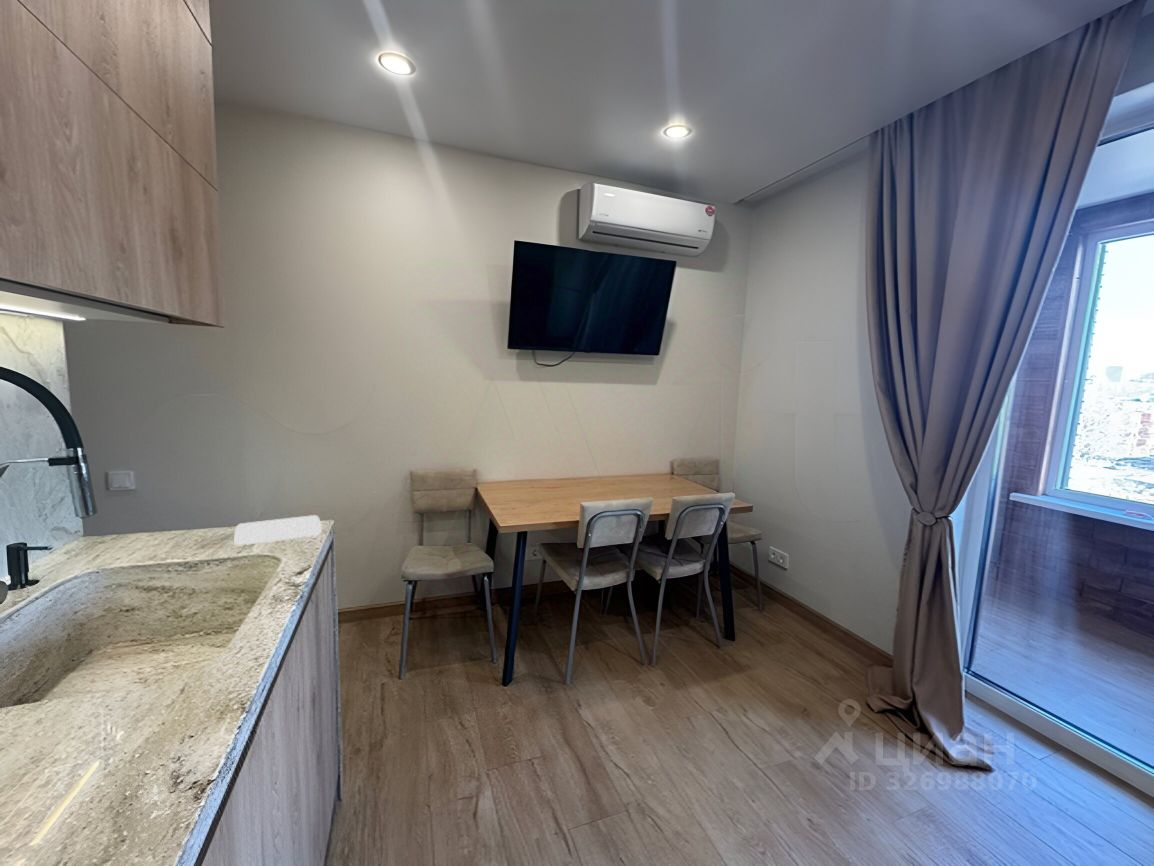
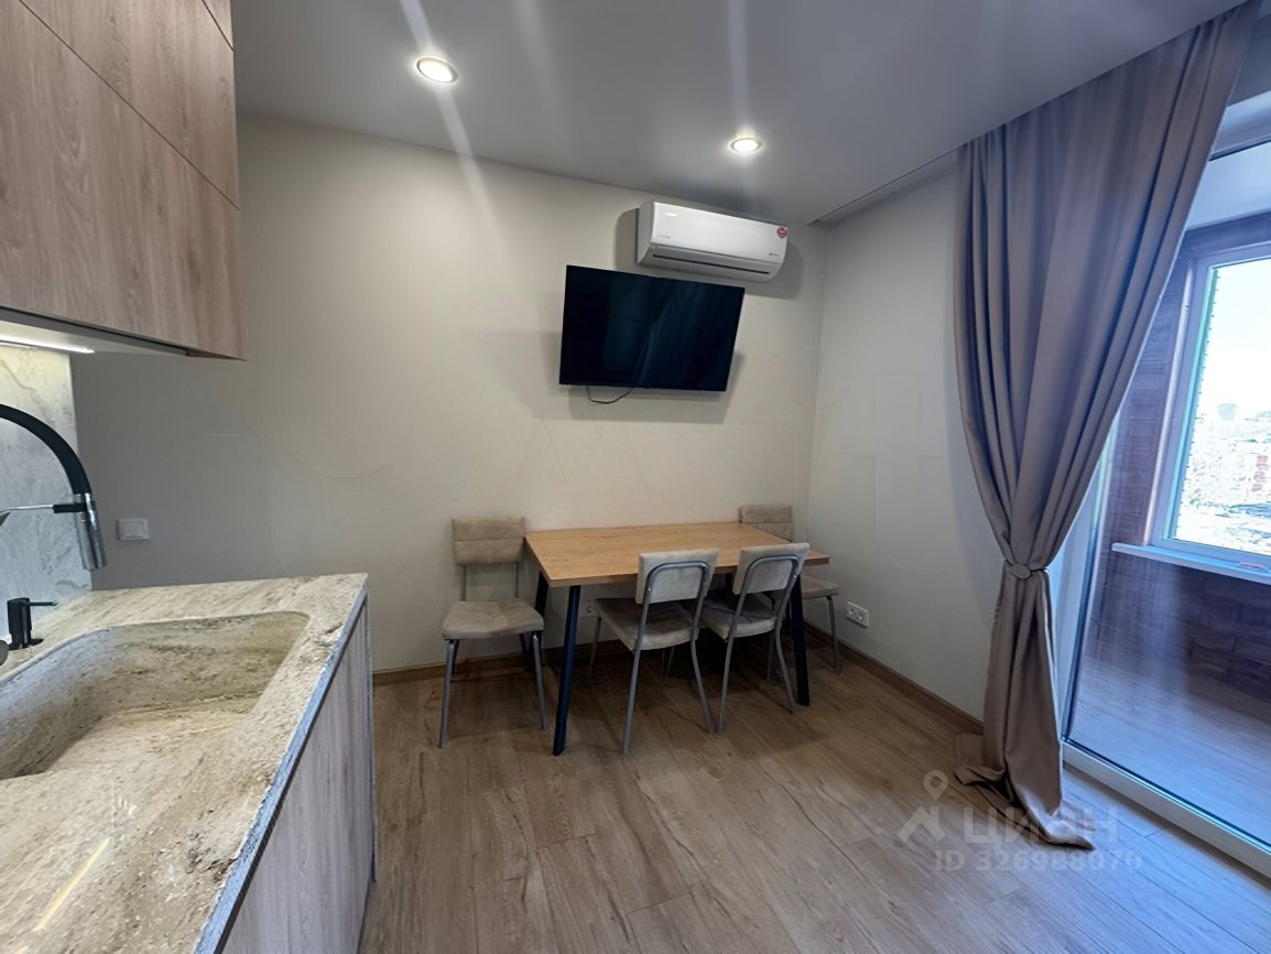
- wireless charger (279, 529)
